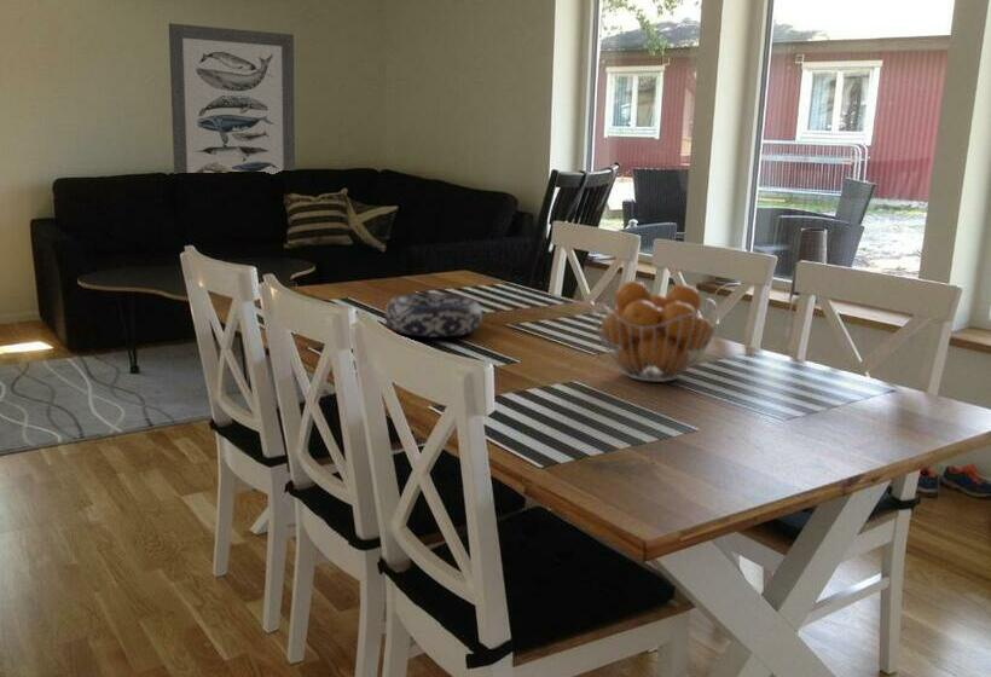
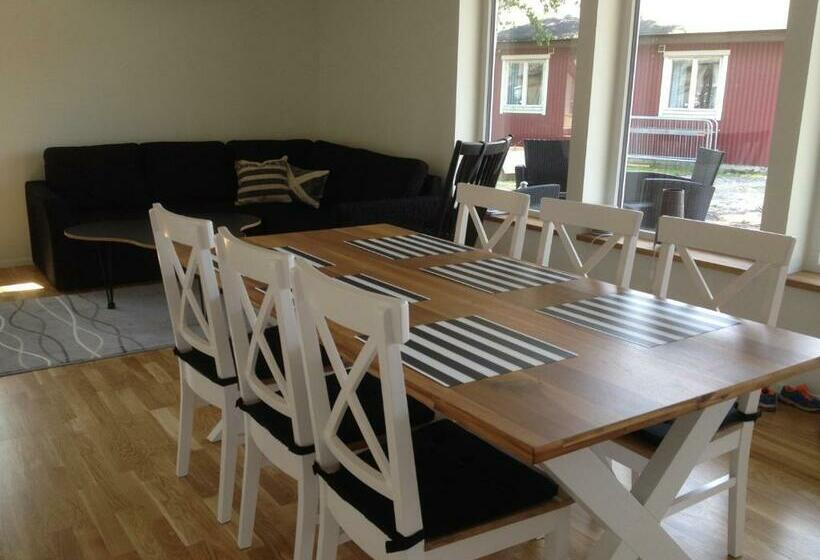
- decorative bowl (433, 314)
- wall art (234, 118)
- fruit basket (654, 329)
